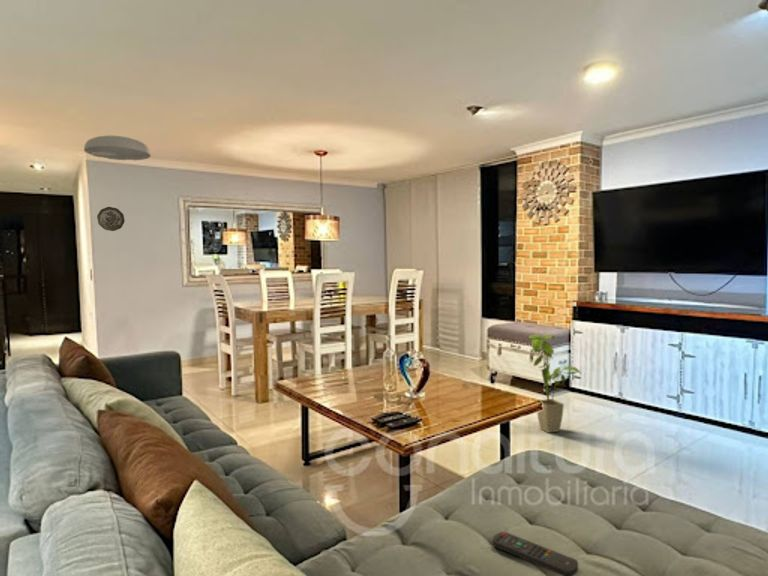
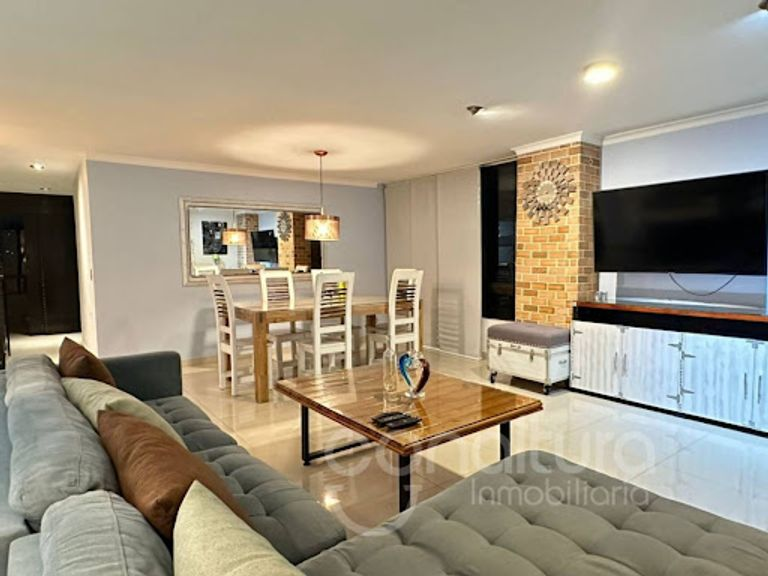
- remote control (533, 552)
- ceiling light (118, 147)
- decorative plate (110, 219)
- house plant (549, 381)
